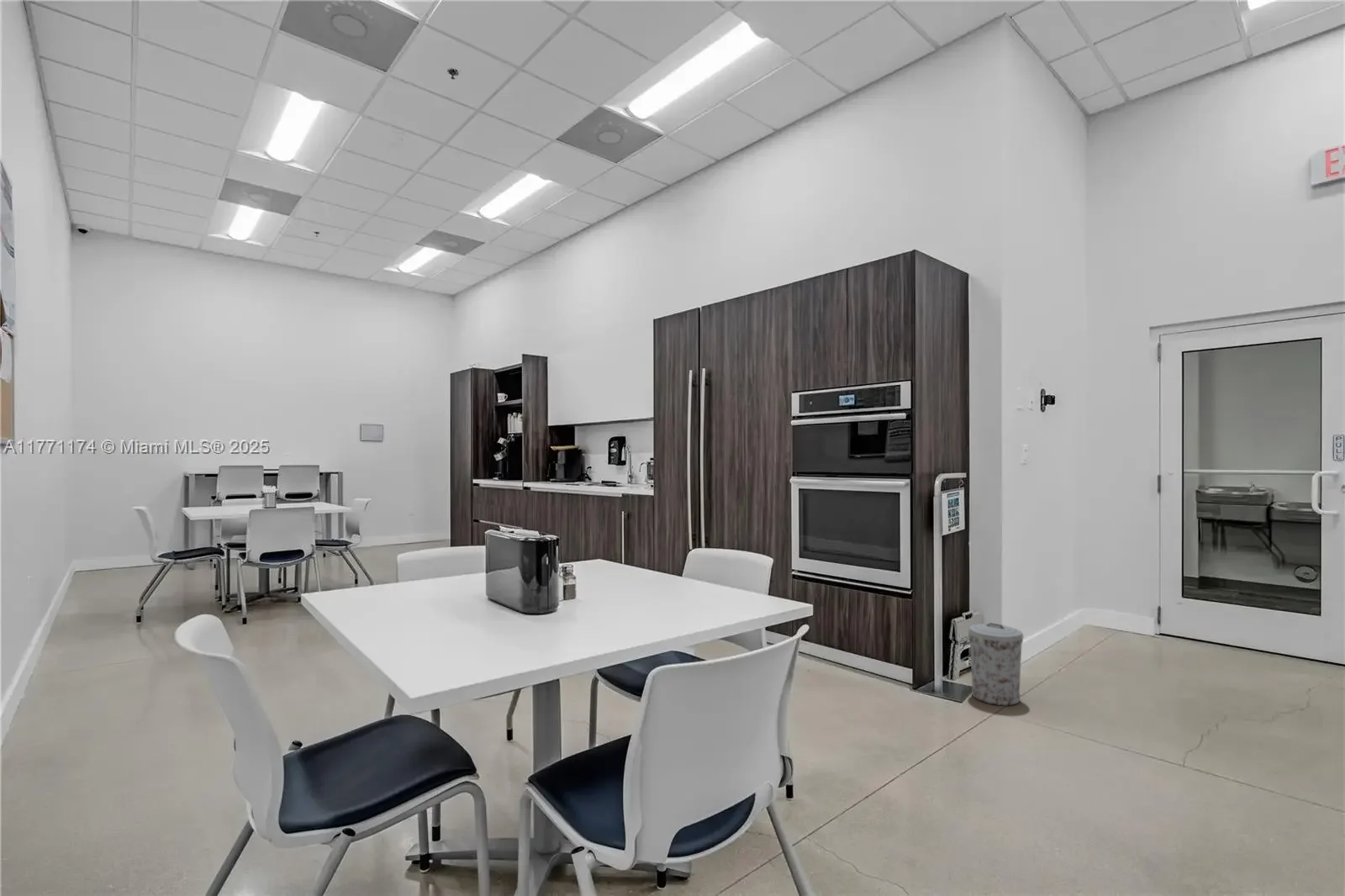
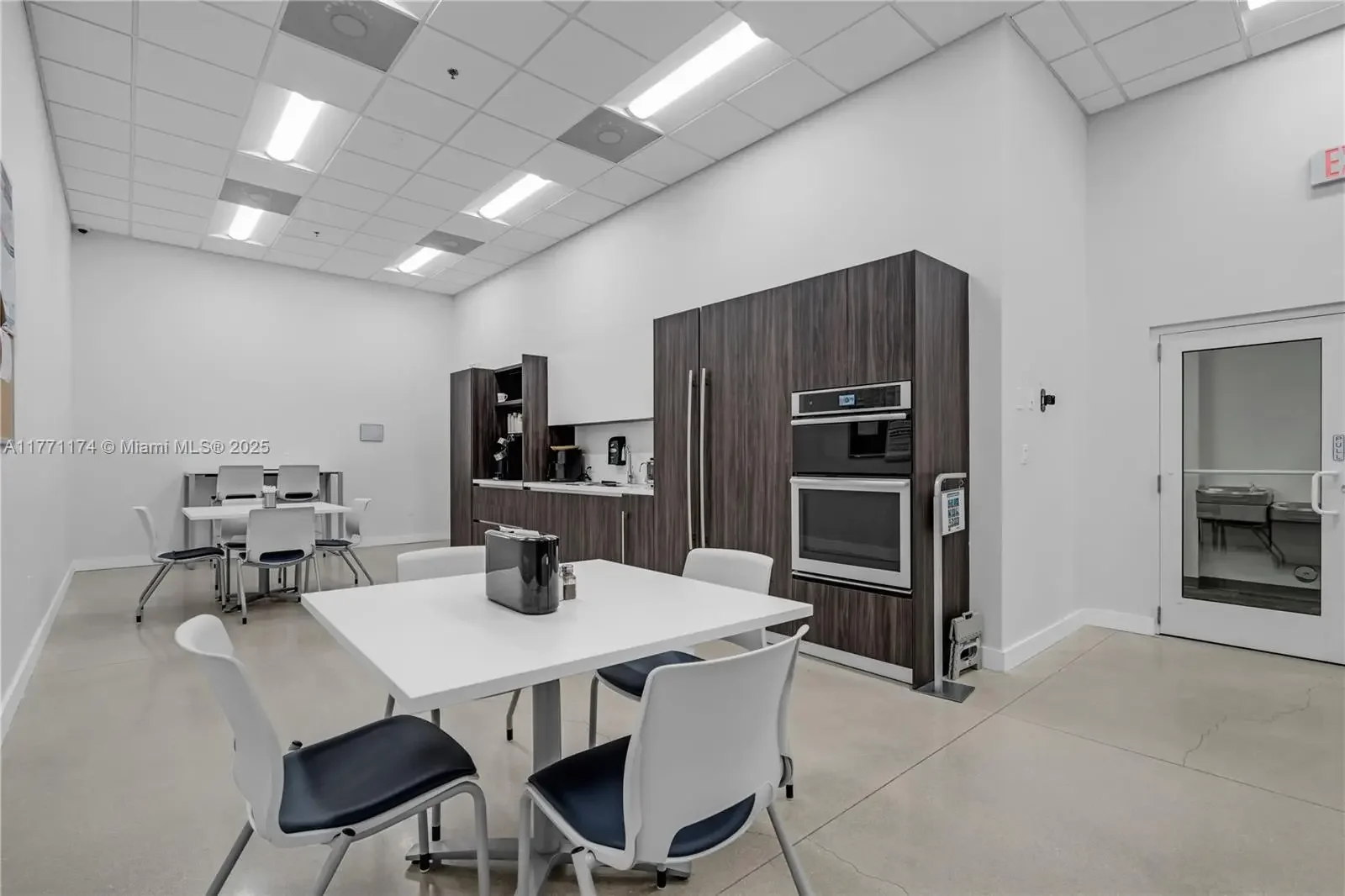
- trash can (995, 661)
